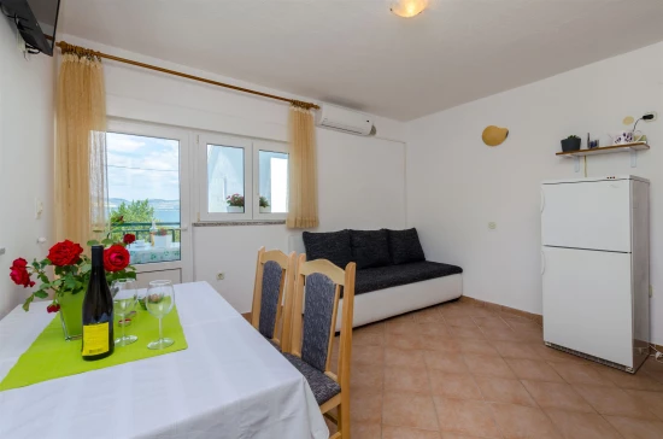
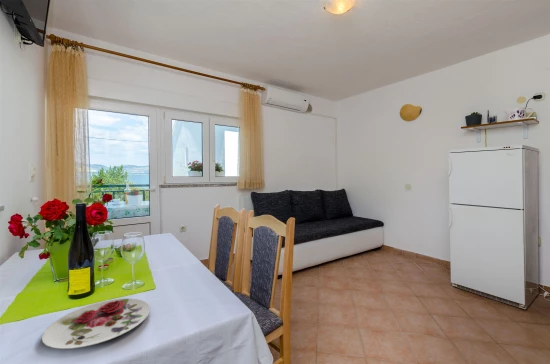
+ plate (101, 318)
